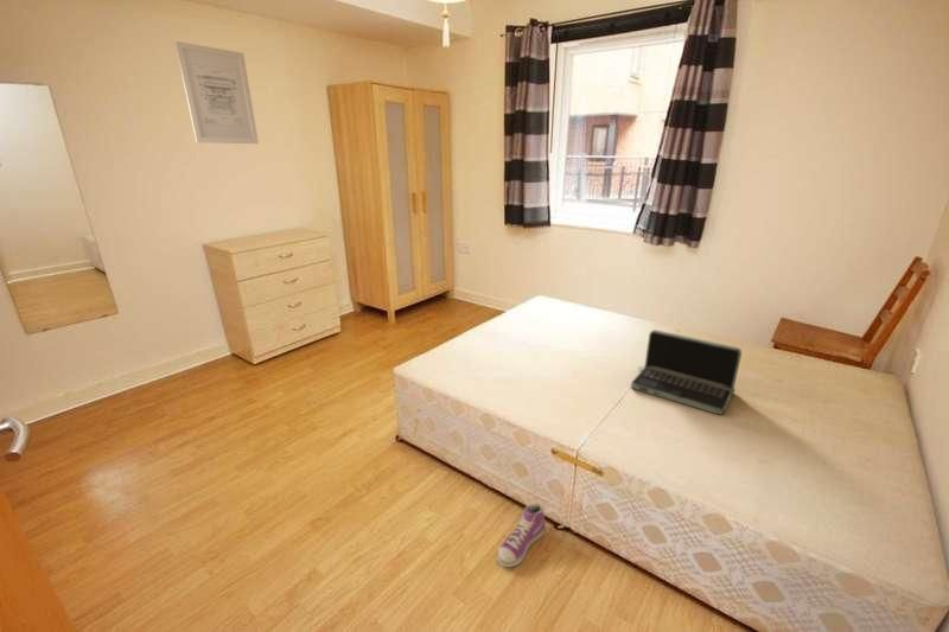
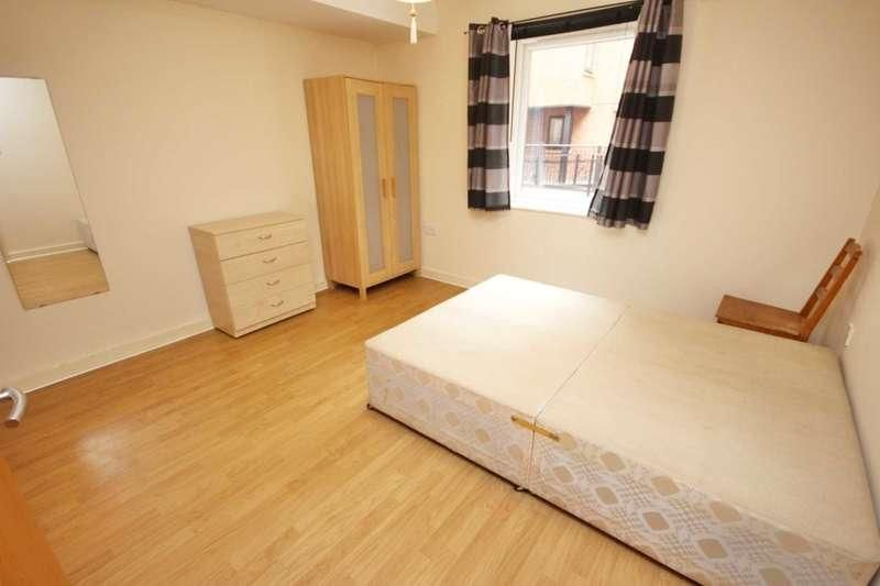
- sneaker (521, 529)
- laptop (682, 365)
- wall art (219, 96)
